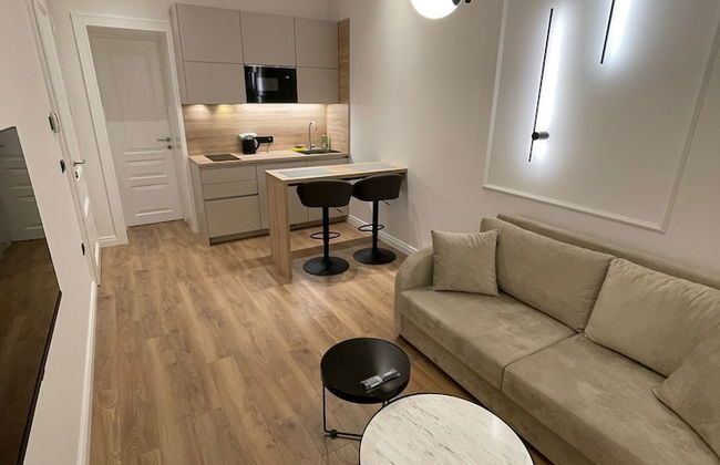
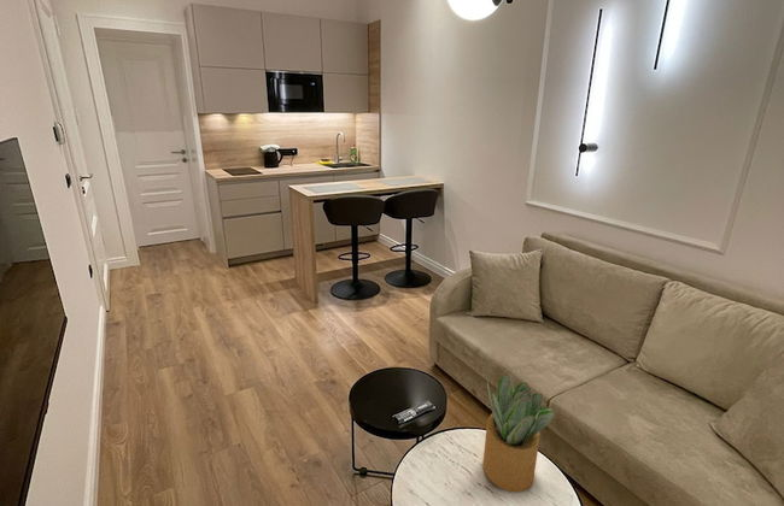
+ potted plant (511, 430)
